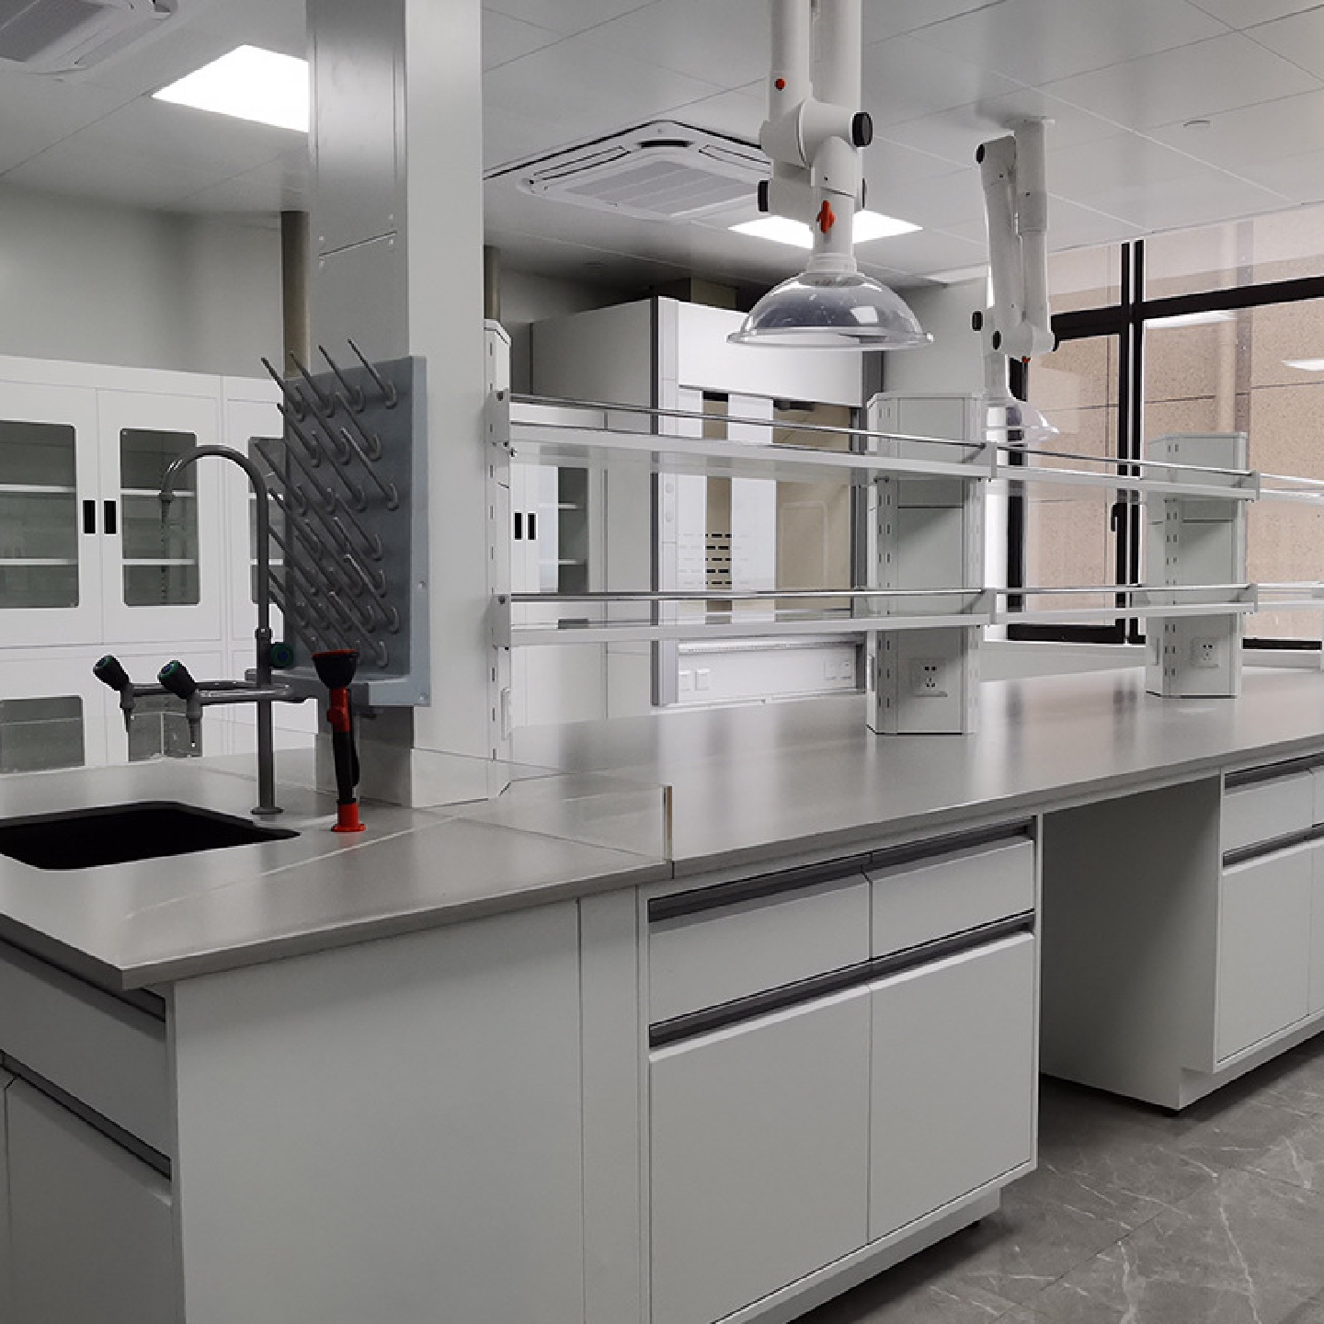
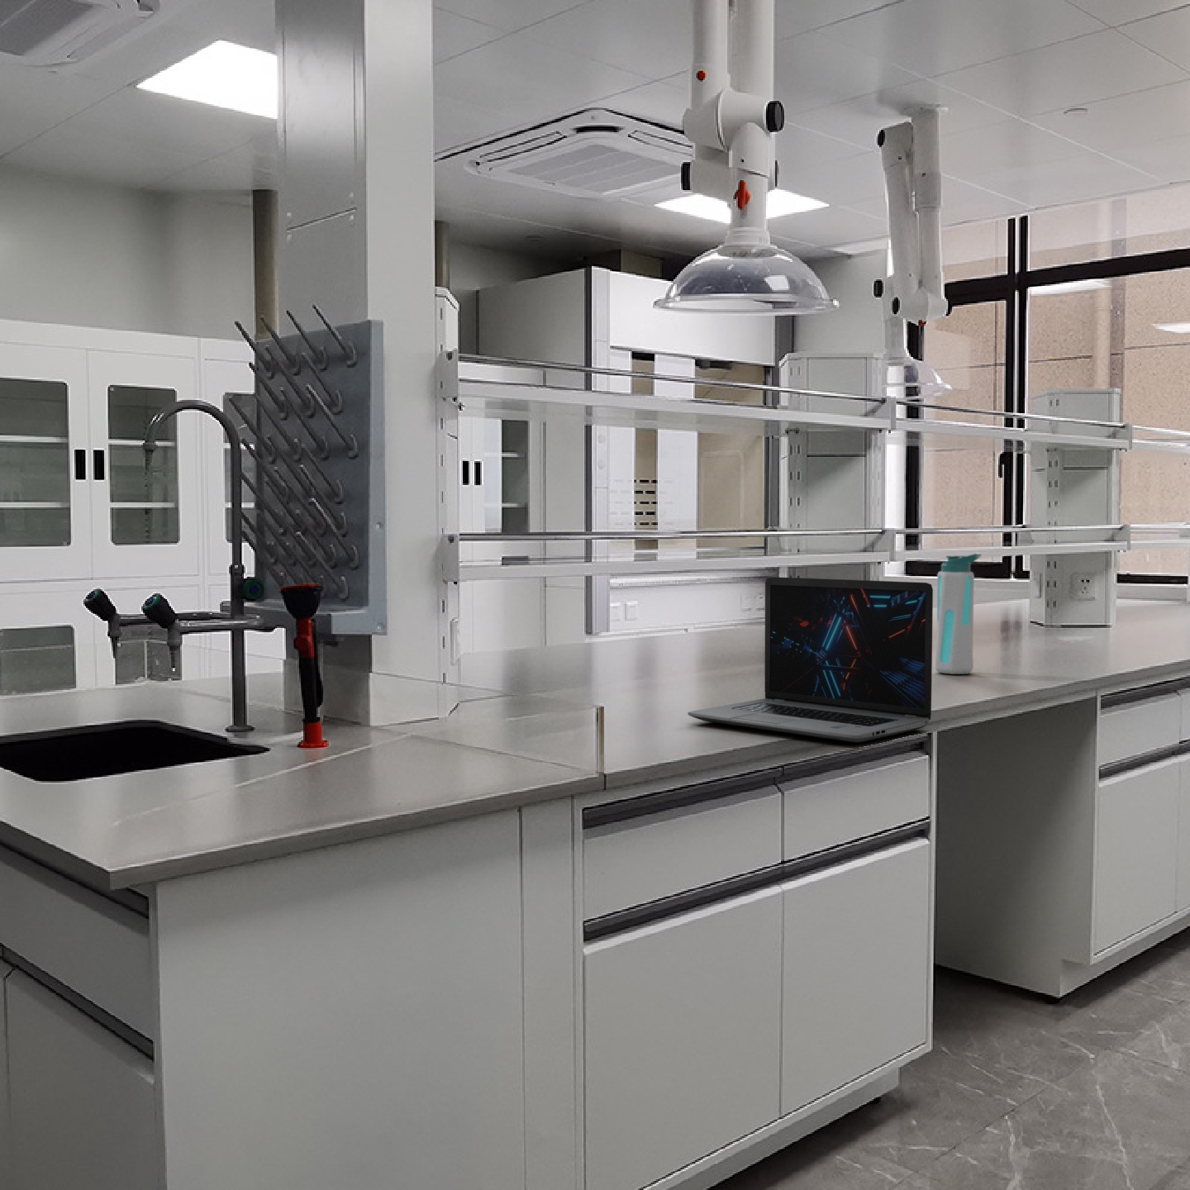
+ water bottle (958, 612)
+ laptop (807, 654)
